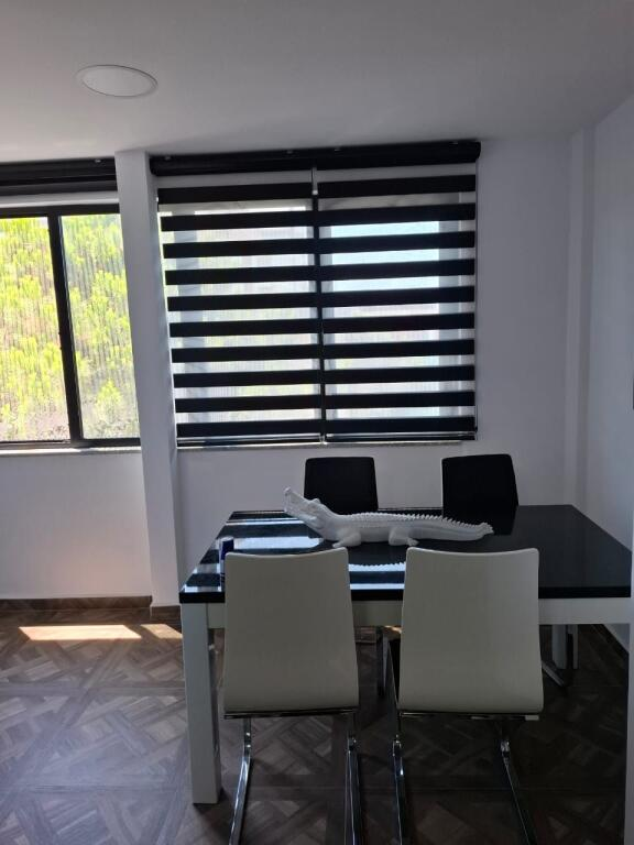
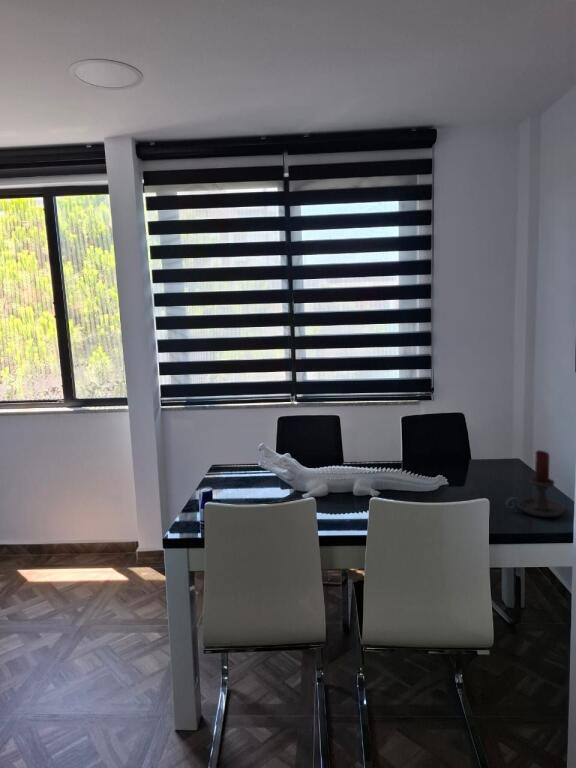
+ candle holder (535, 481)
